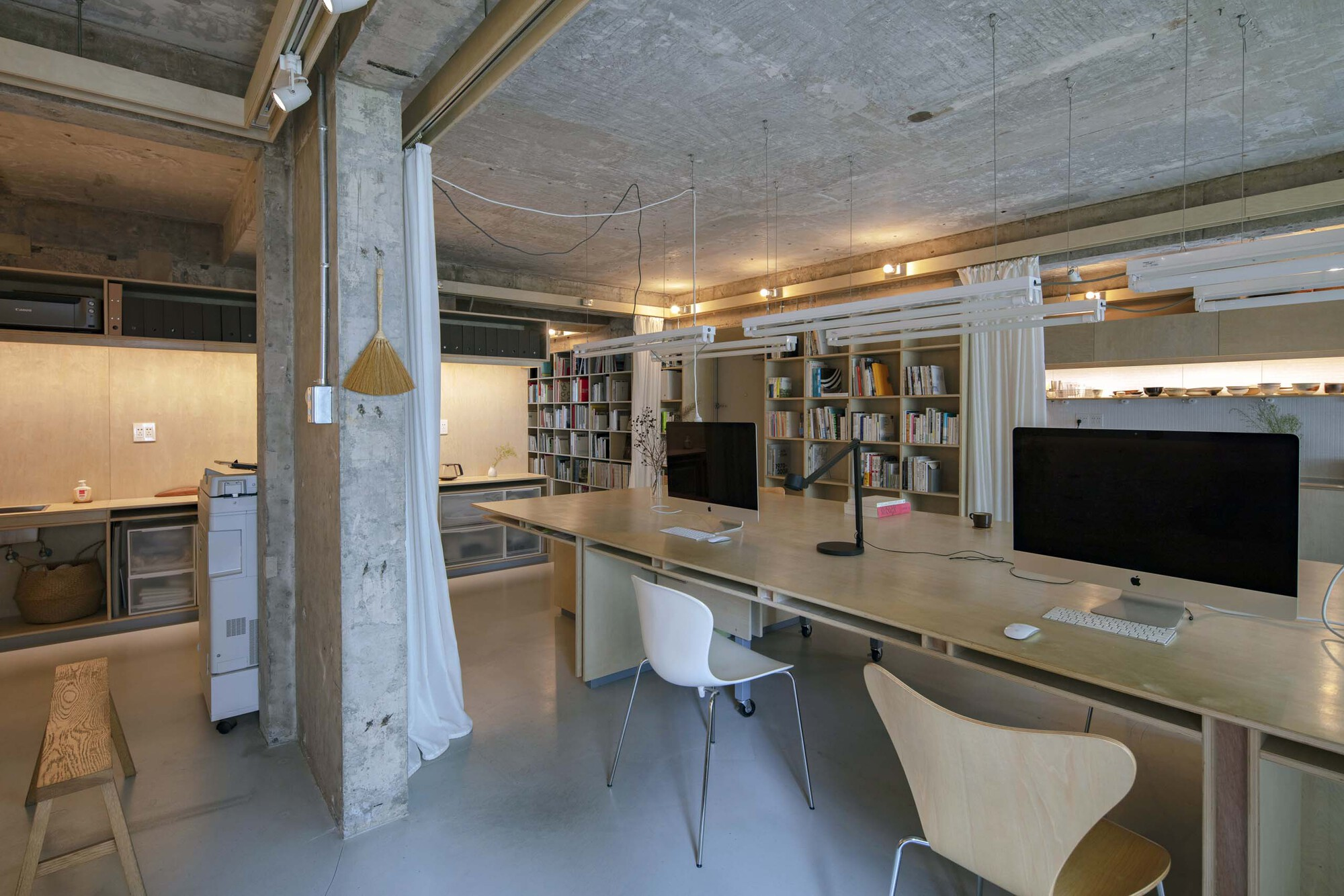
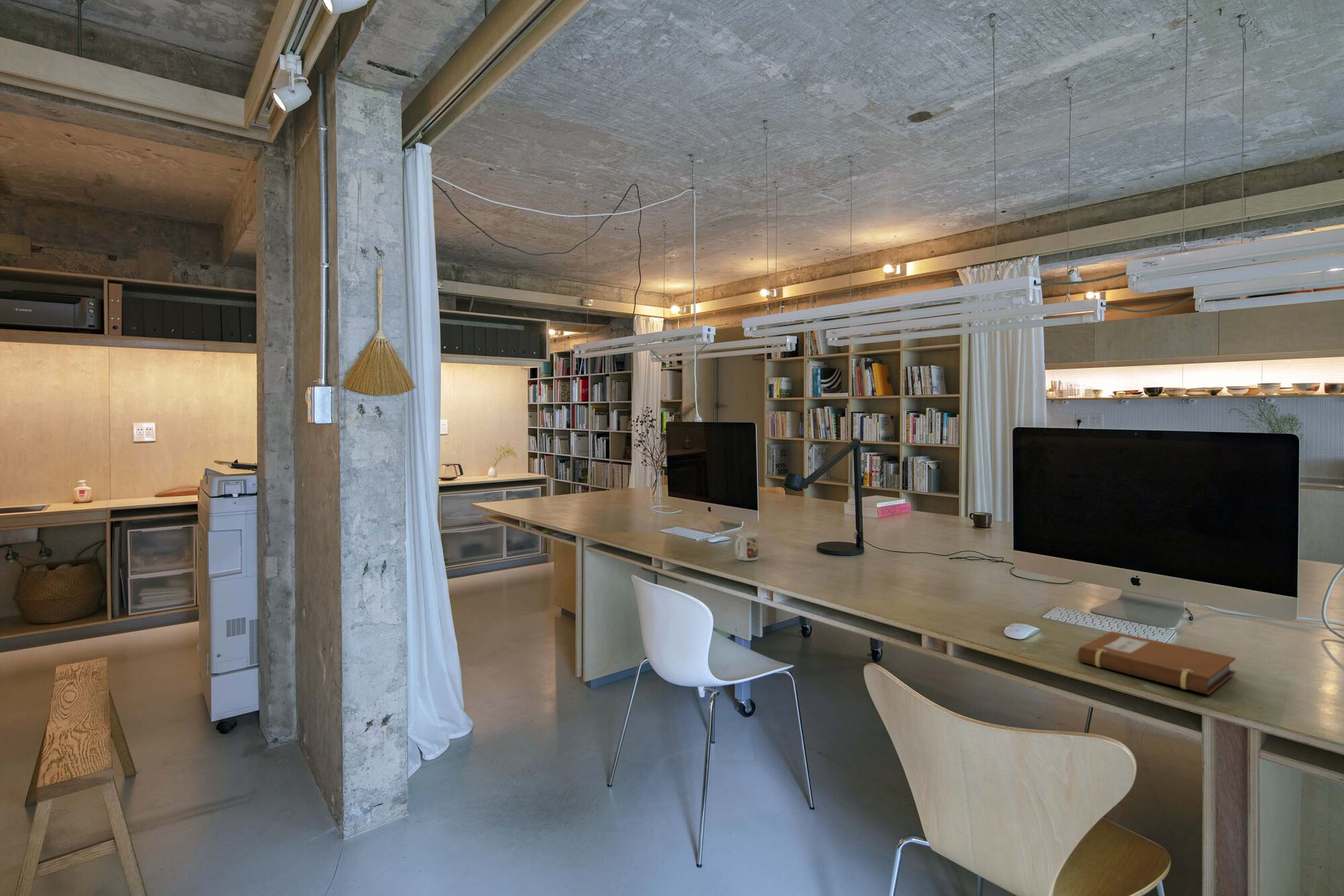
+ notebook (1150, 659)
+ mug (745, 547)
